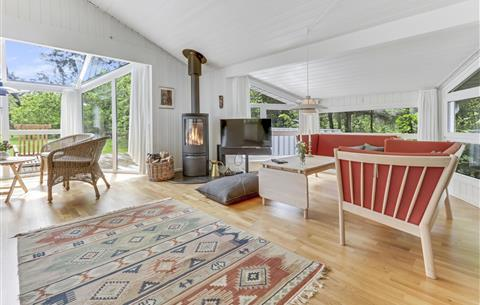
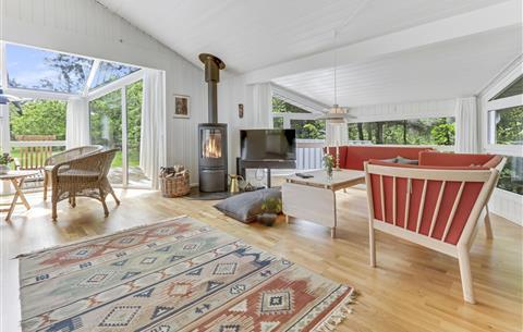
+ potted plant (270, 209)
